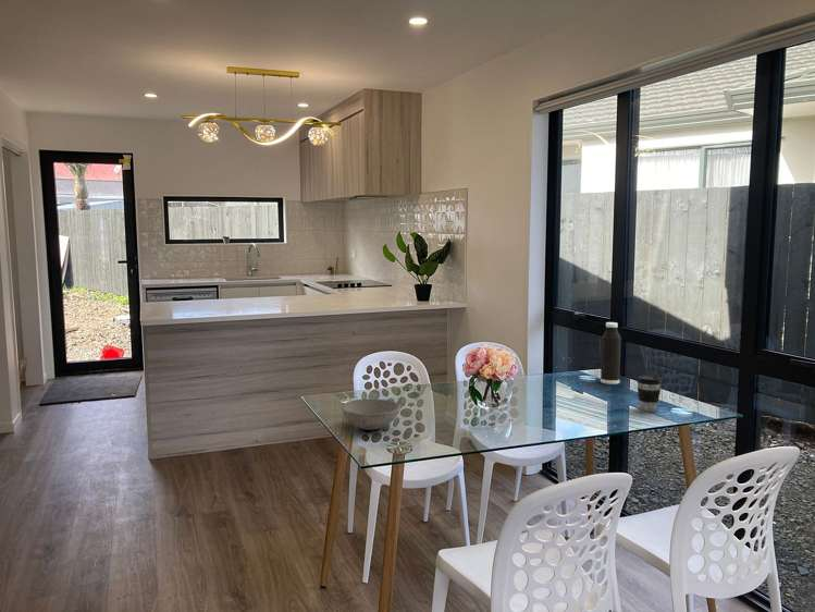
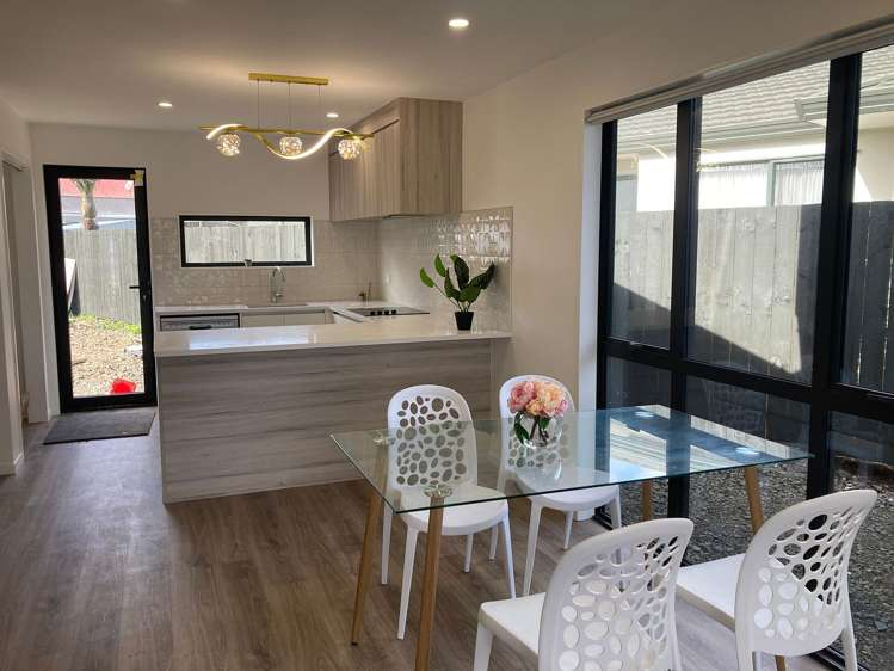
- coffee cup (649, 393)
- water bottle (610, 352)
- bowl (371, 416)
